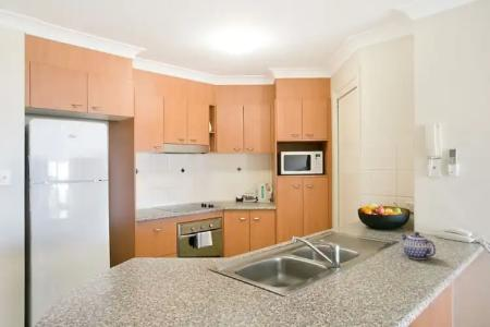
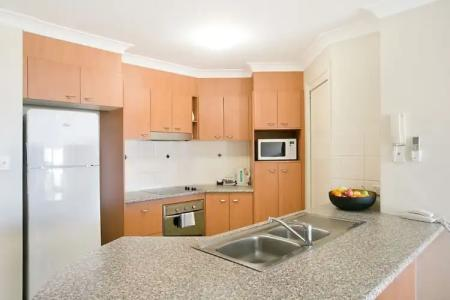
- teapot (417, 244)
